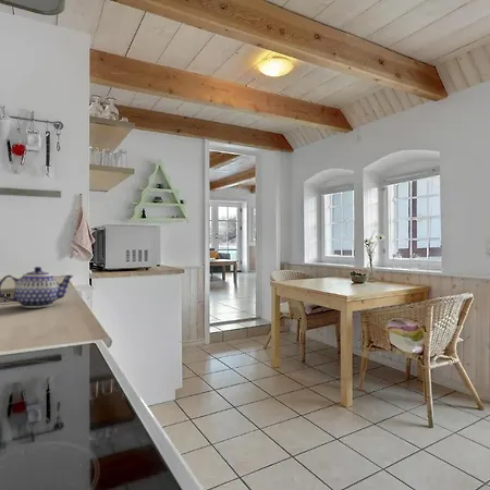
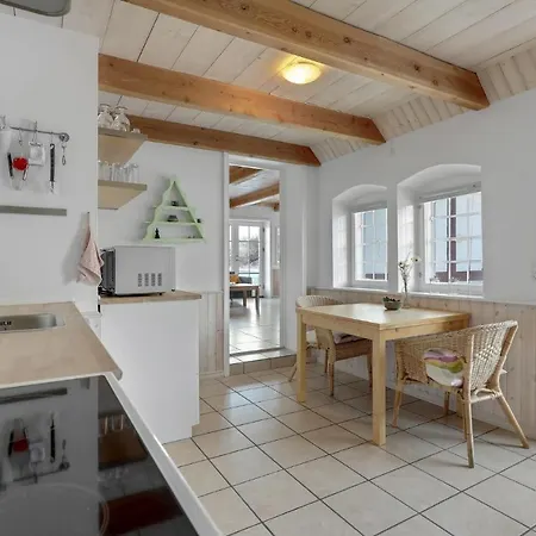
- teapot (37, 285)
